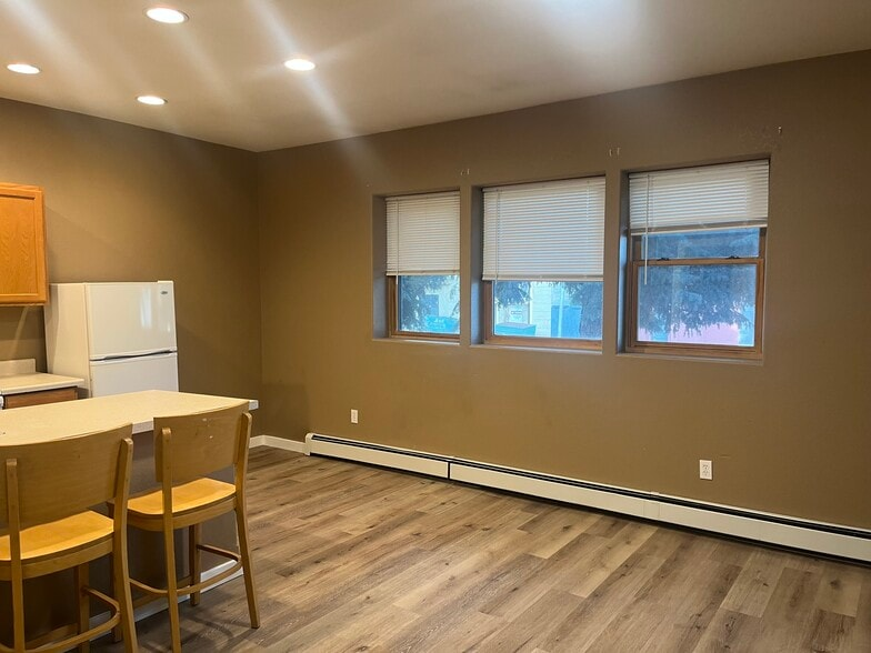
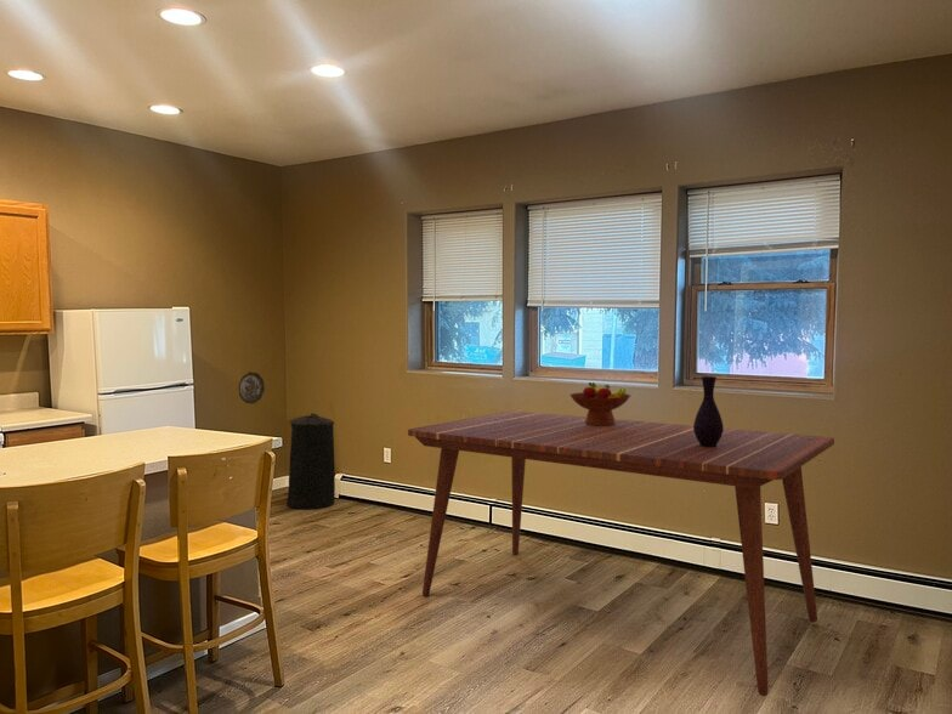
+ dining table (614, 470)
+ decorative plate (250, 387)
+ vase (708, 410)
+ trash can (307, 457)
+ fruit bowl (600, 403)
